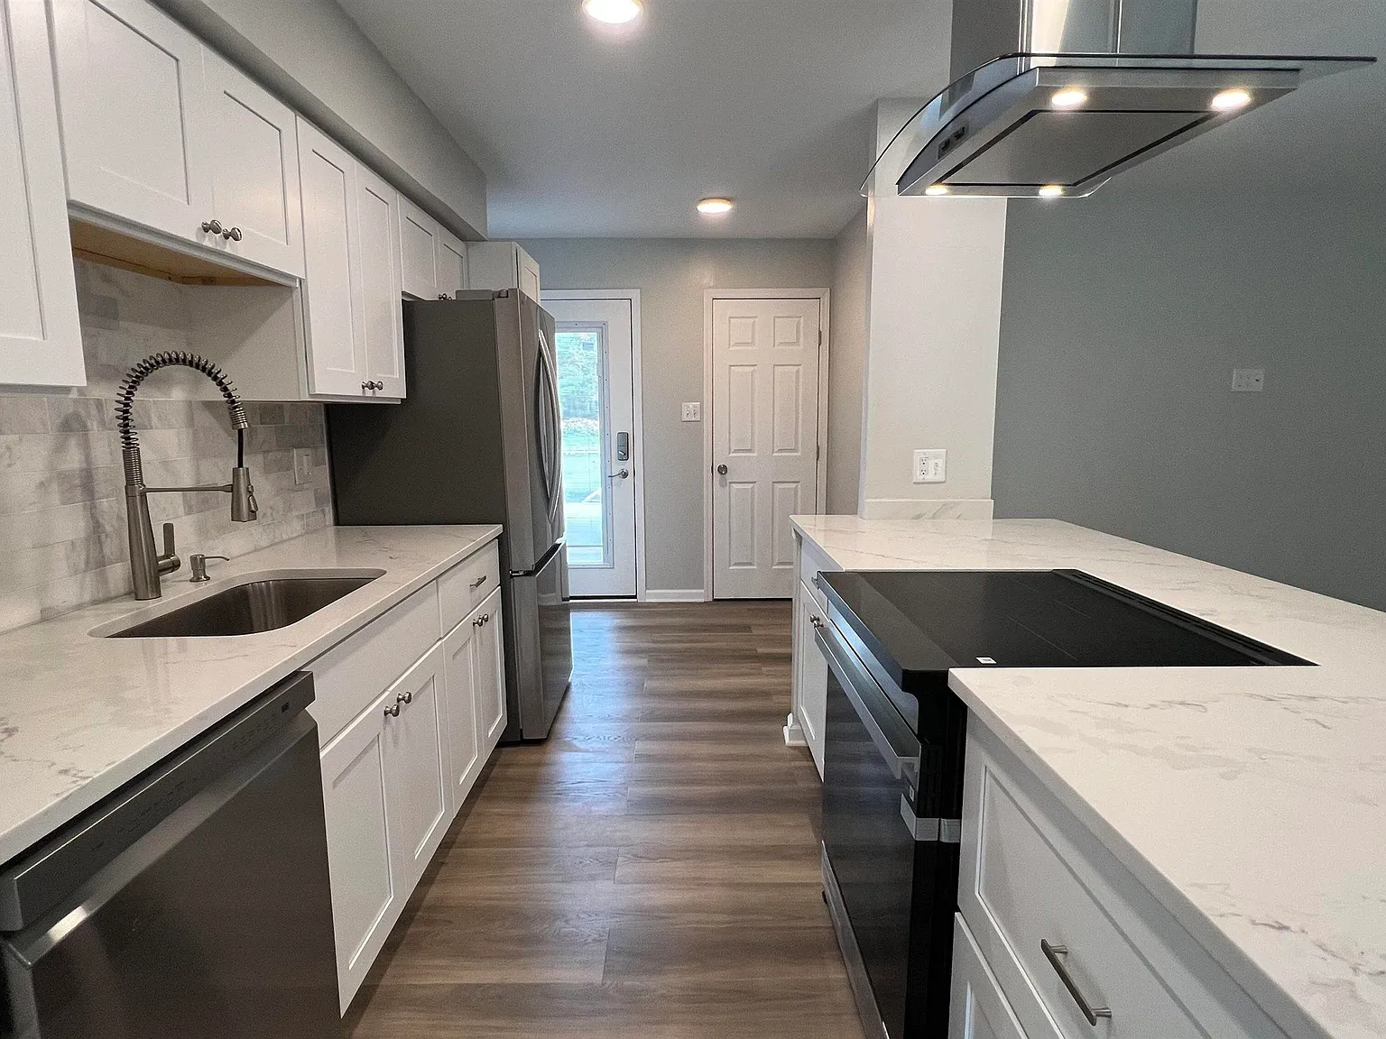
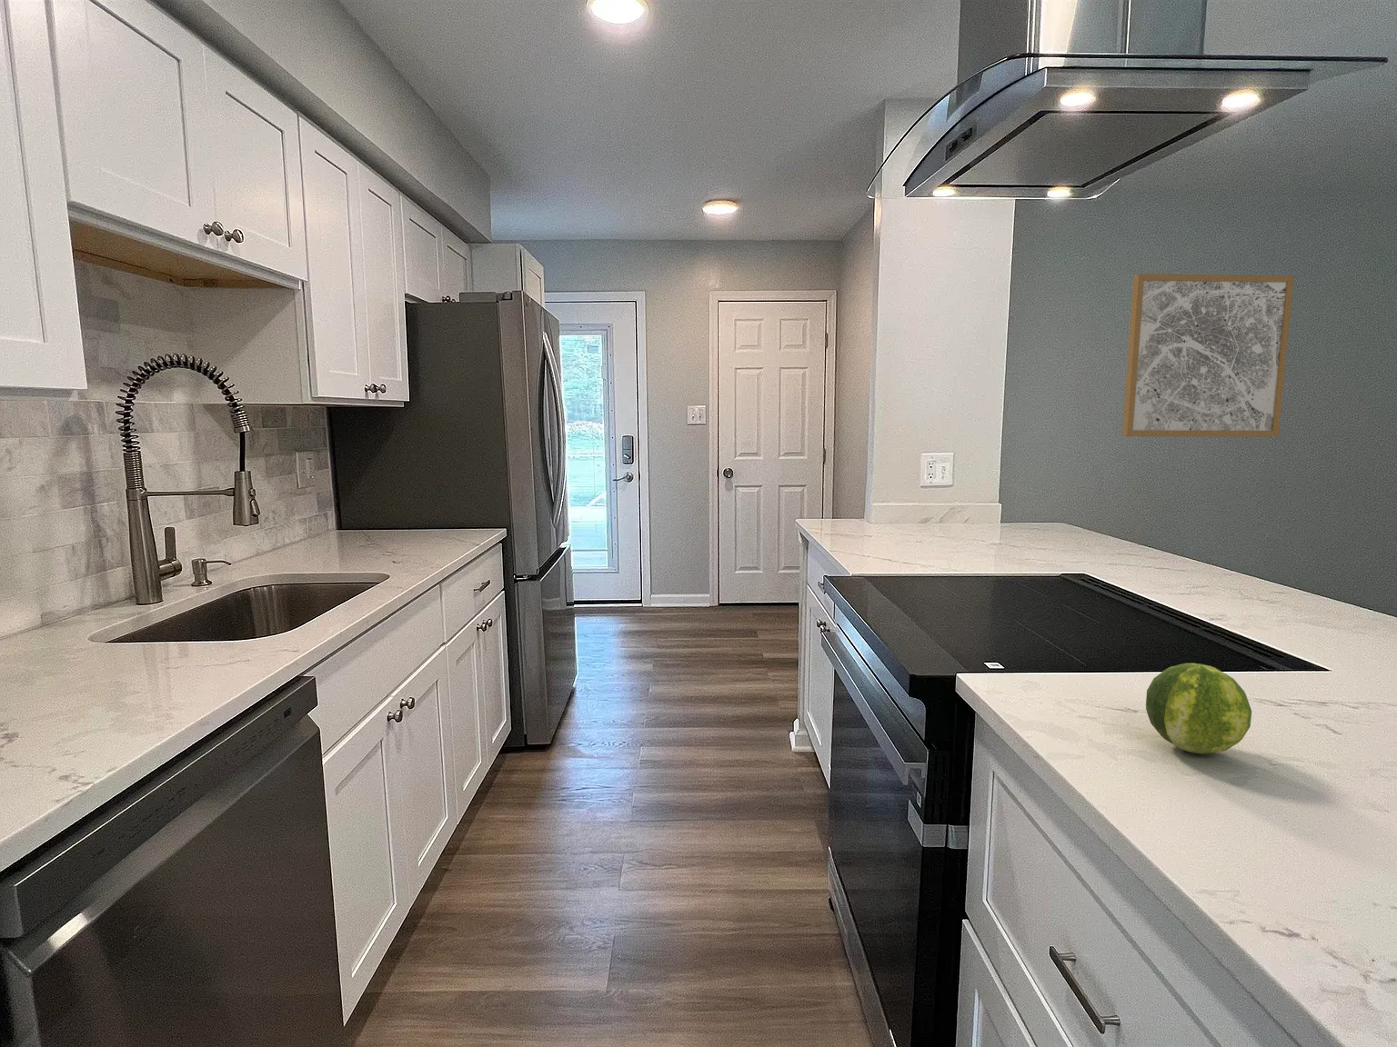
+ wall art (1207, 356)
+ fruit (1196, 707)
